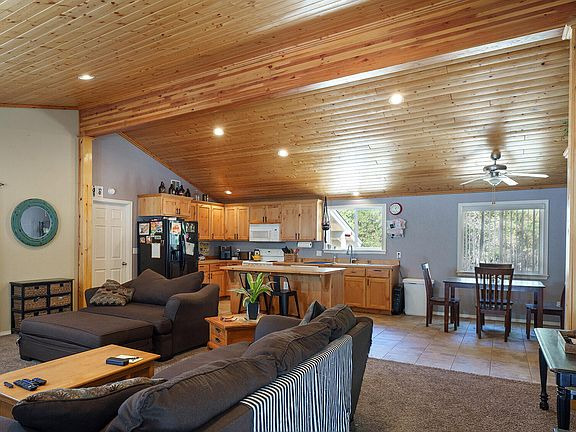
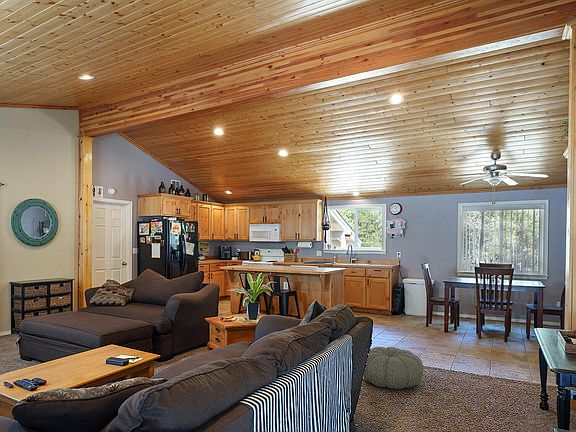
+ pouf (390, 366)
